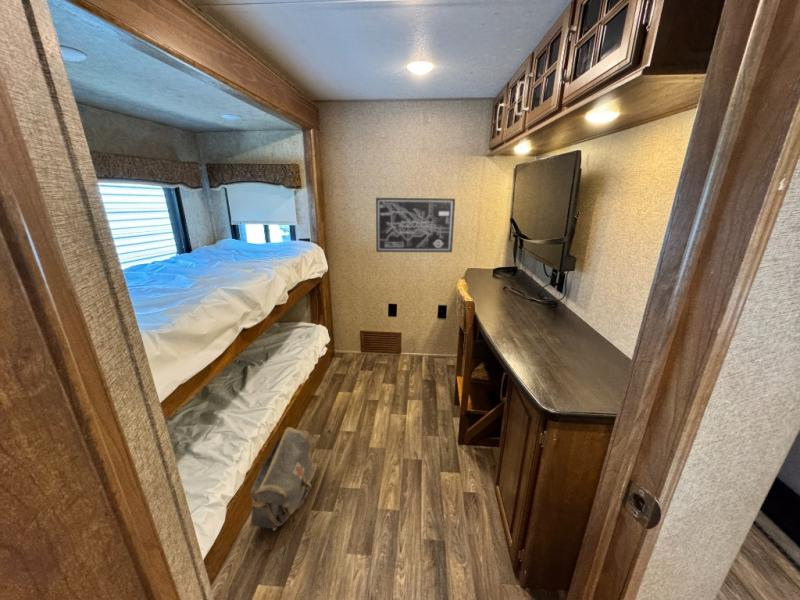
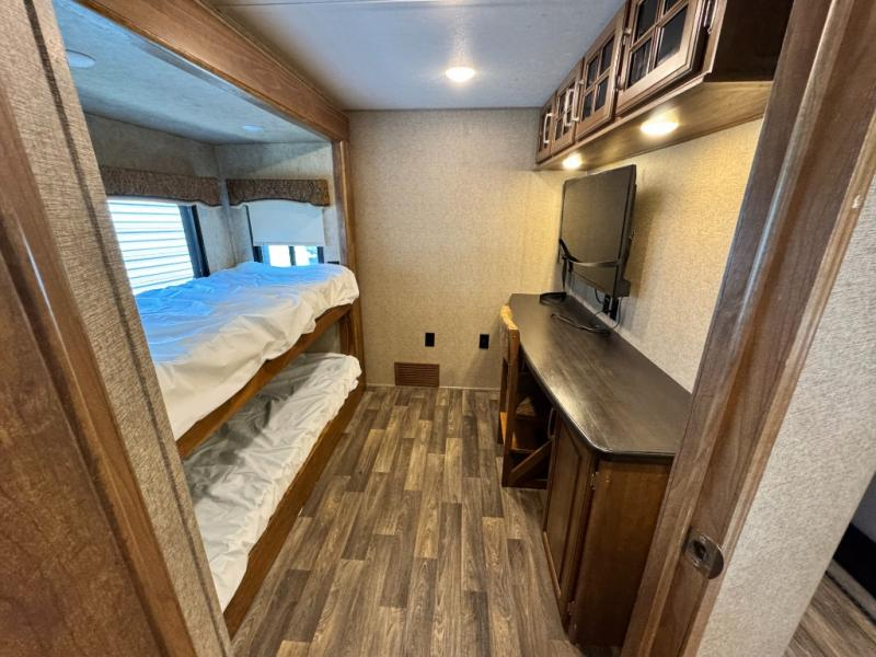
- wall art (414, 225)
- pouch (283, 476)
